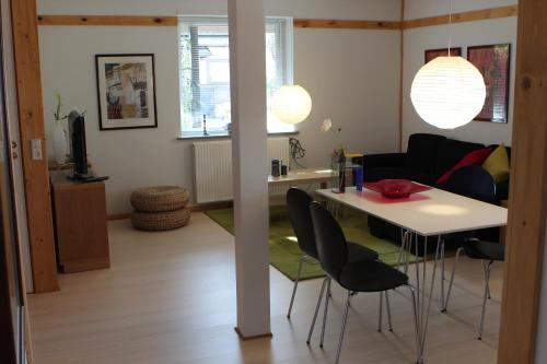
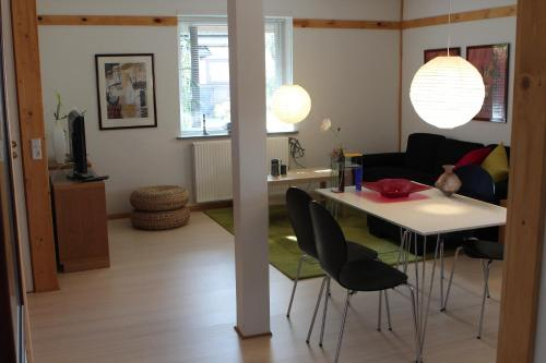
+ vase (448, 180)
